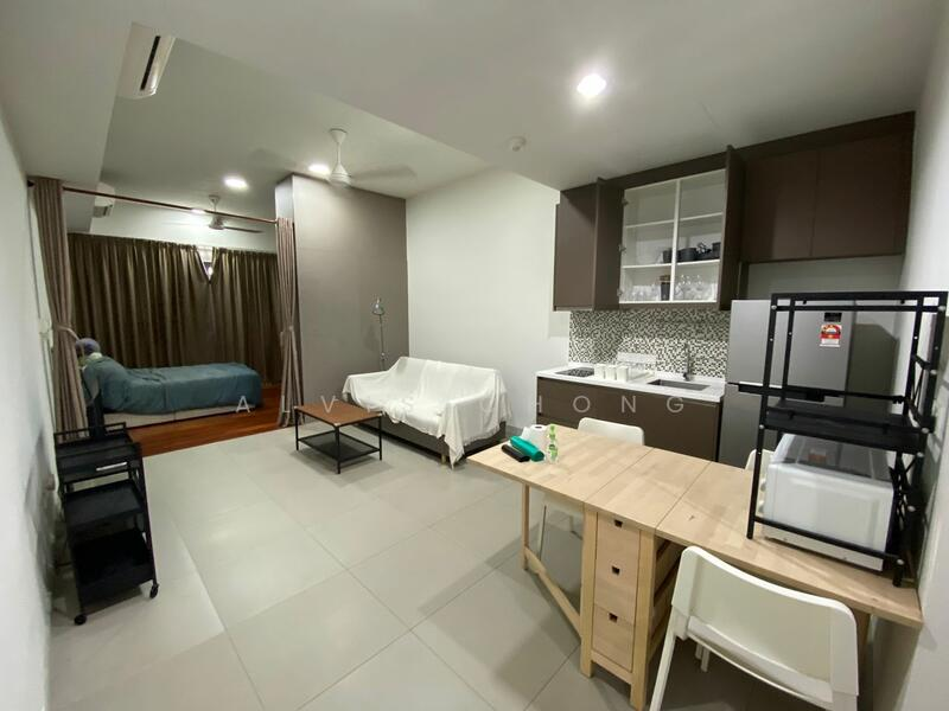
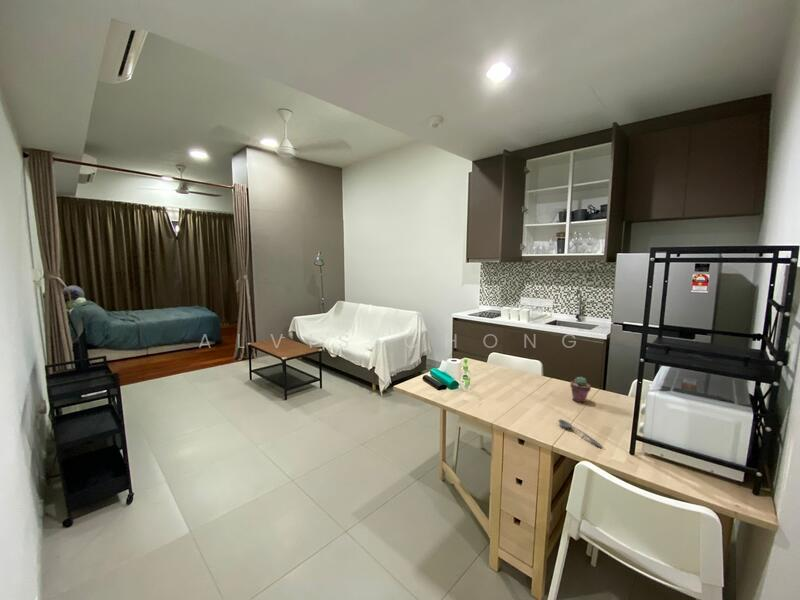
+ potted succulent (580, 388)
+ soupspoon (578, 430)
